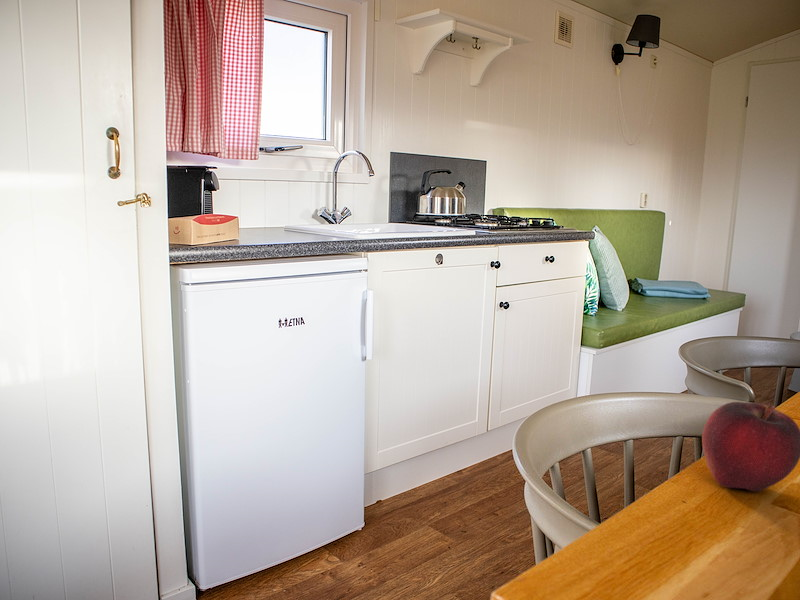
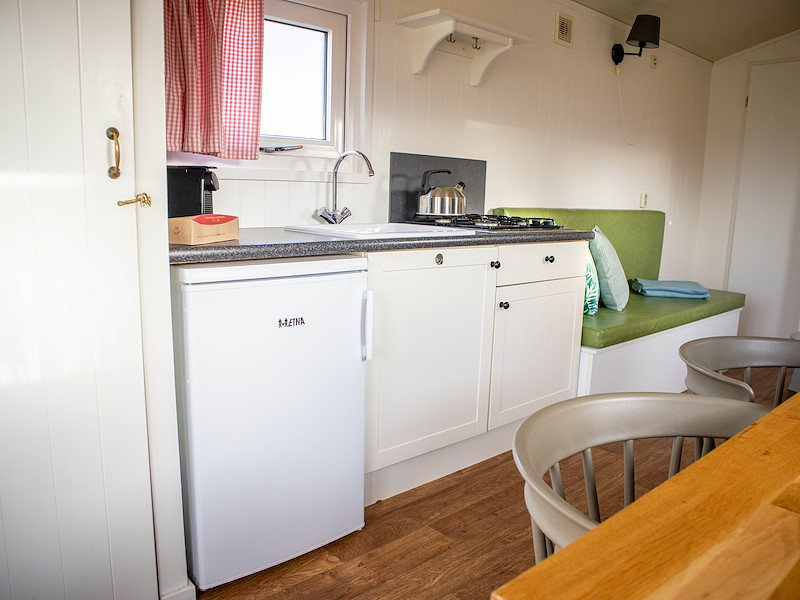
- fruit (750, 445)
